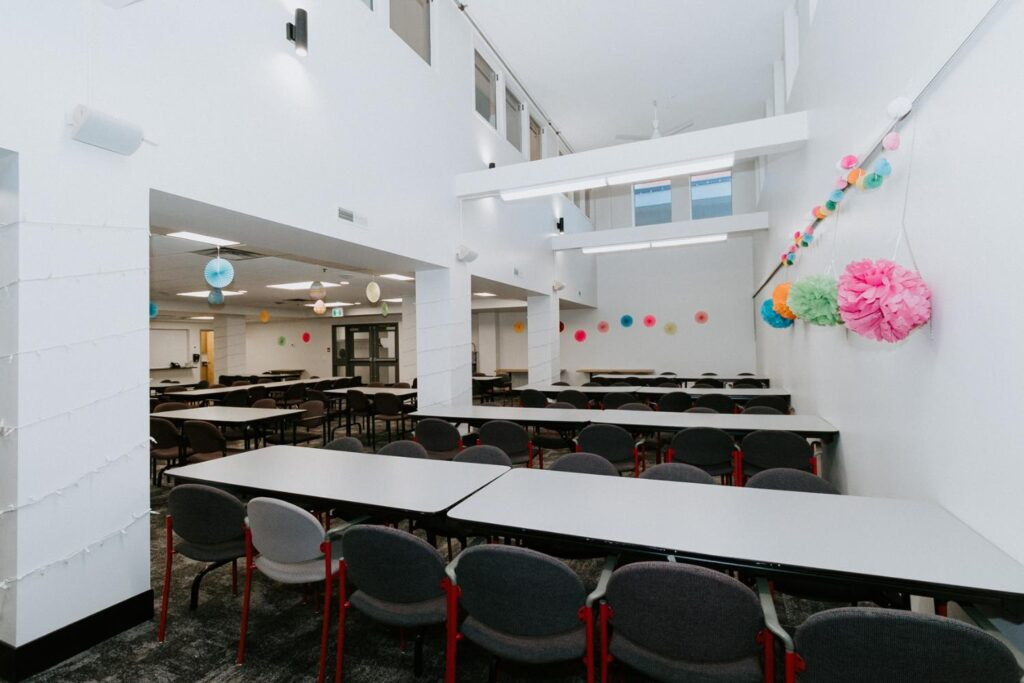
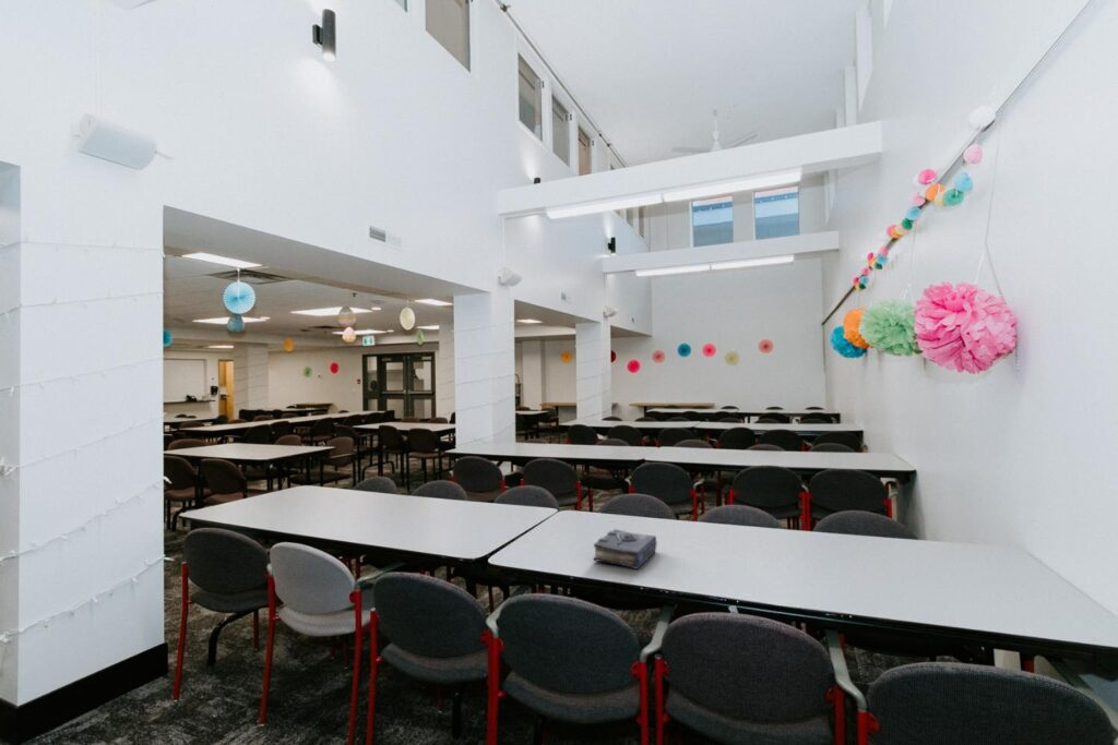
+ book (626, 546)
